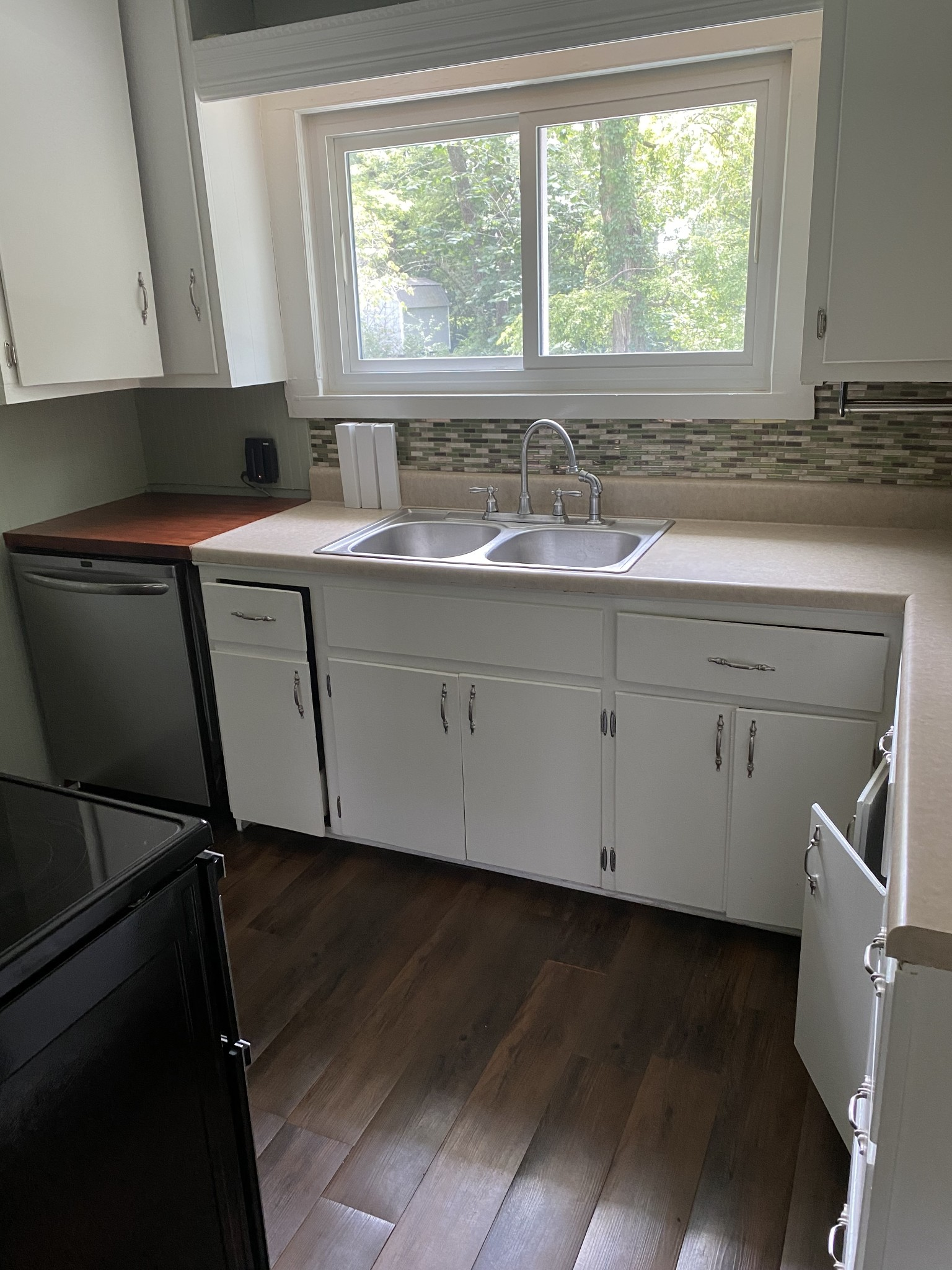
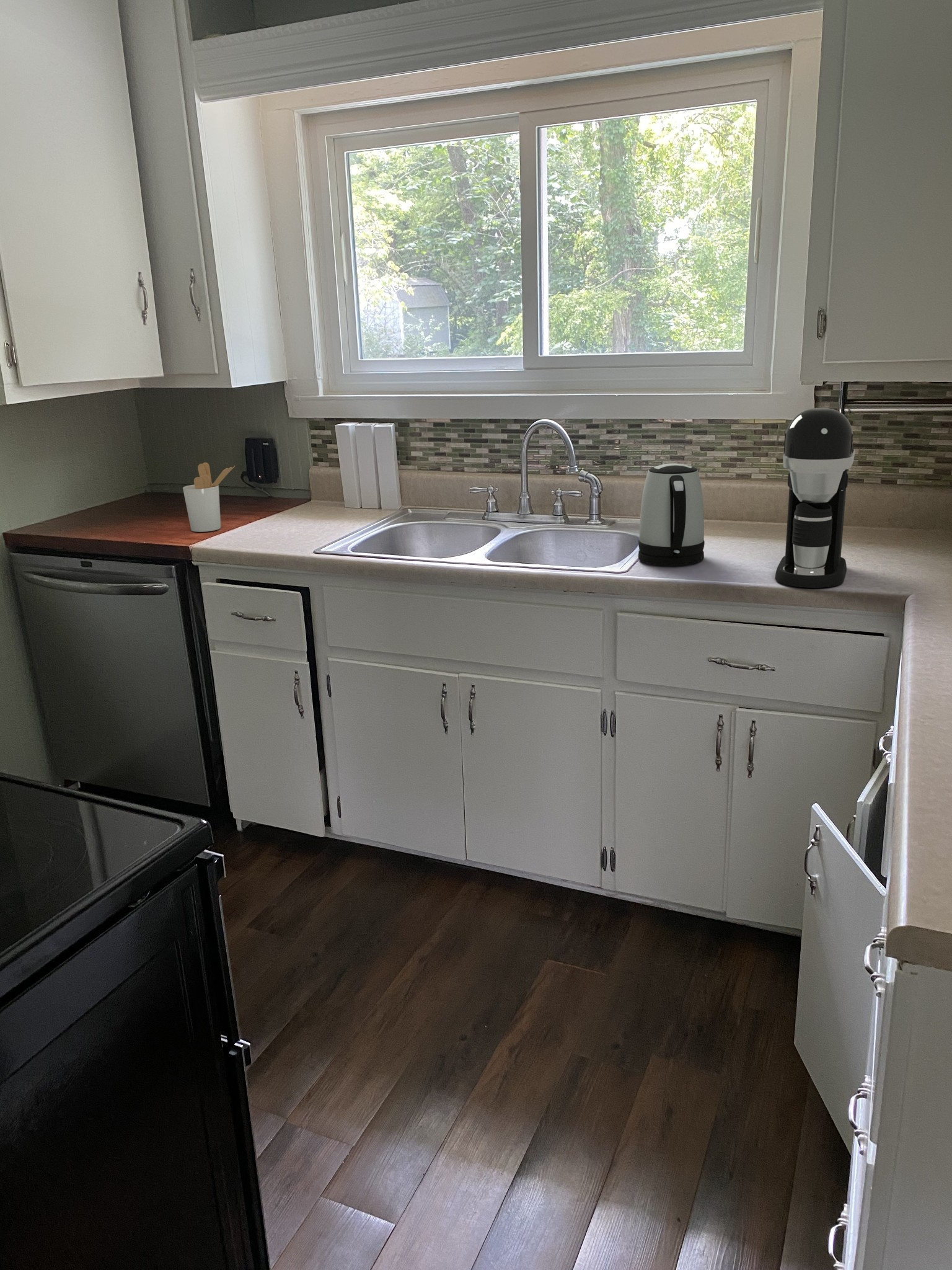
+ coffee maker (816, 492)
+ utensil holder (211, 497)
+ kettle (673, 513)
